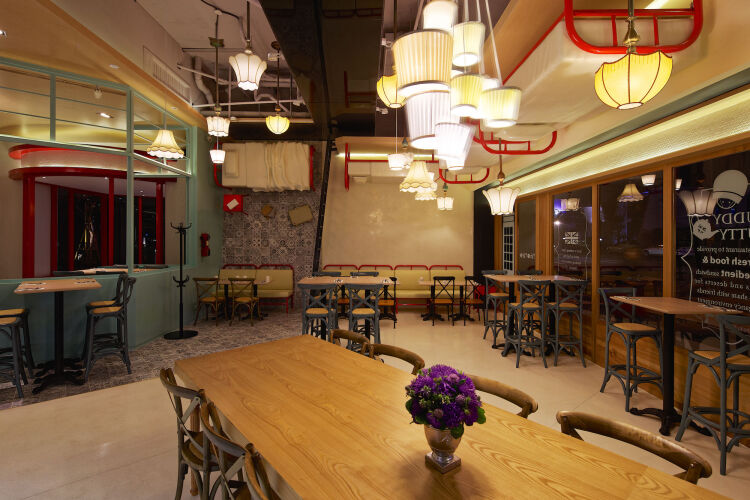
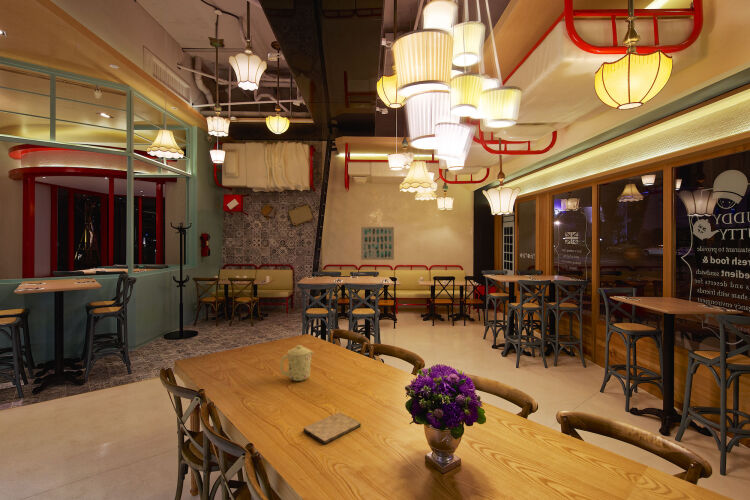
+ mug (297, 362)
+ cutting board (332, 426)
+ wall art (377, 243)
